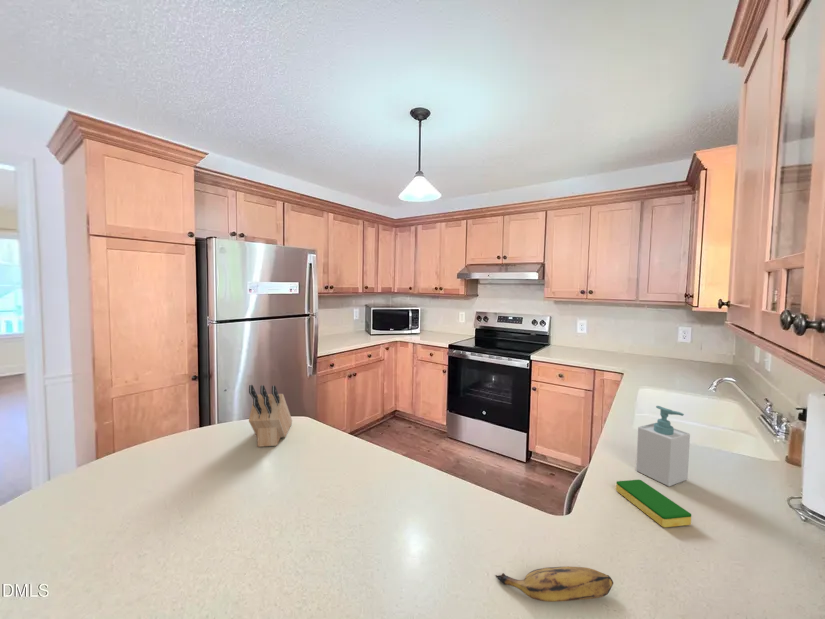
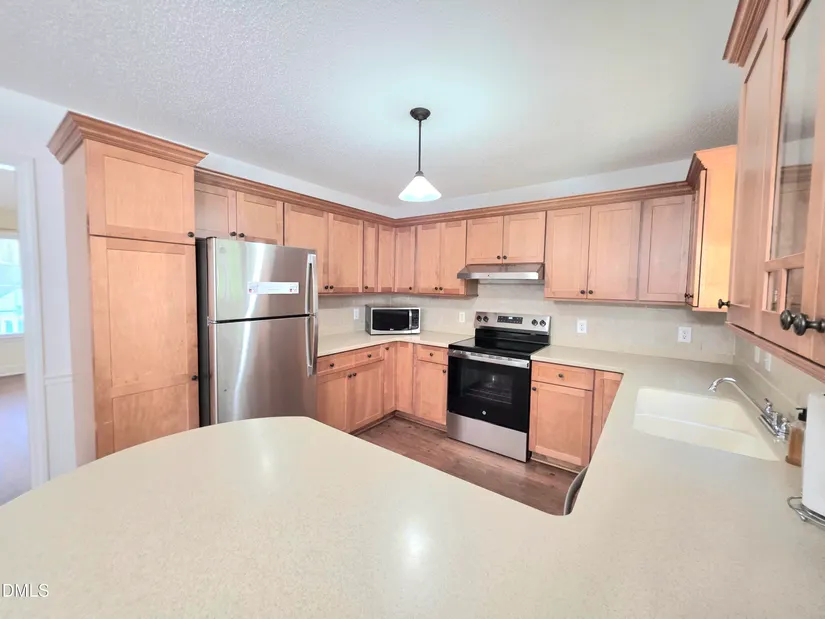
- soap bottle (663, 441)
- knife block (271, 407)
- dish sponge (650, 501)
- banana (557, 582)
